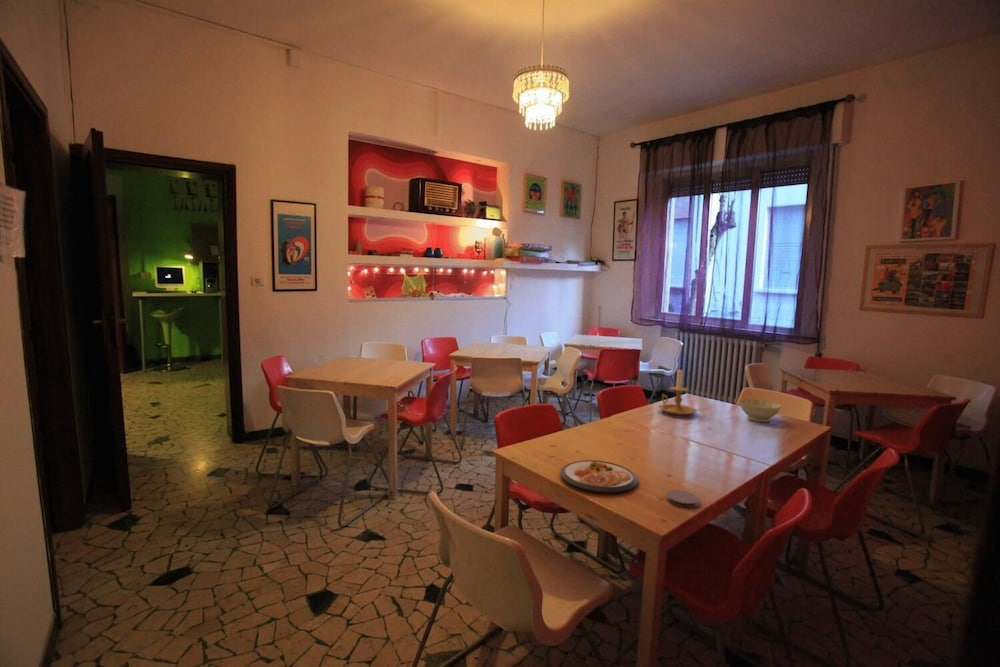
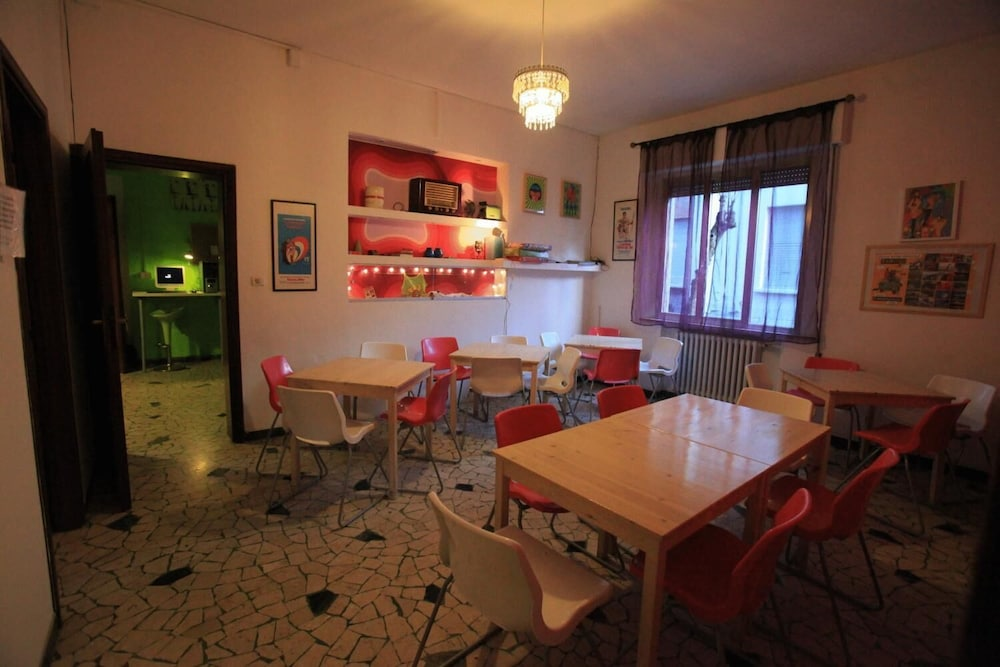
- candle holder (678, 390)
- dish (598, 473)
- coaster (682, 498)
- bowl (759, 411)
